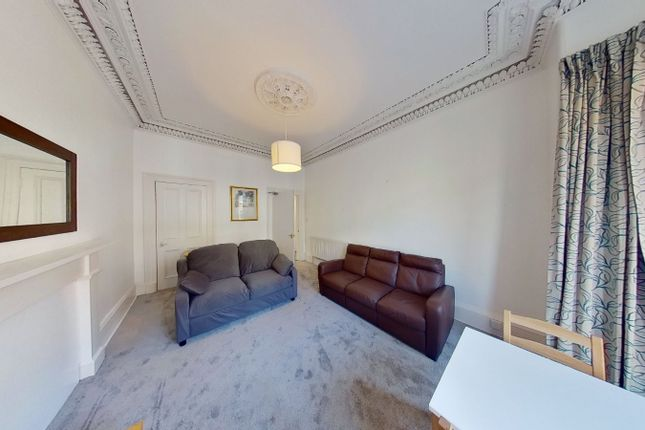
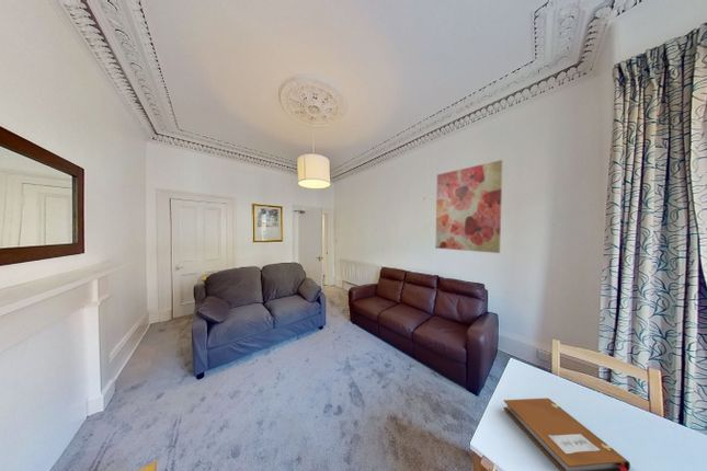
+ wall art (465, 209)
+ notebook (559, 432)
